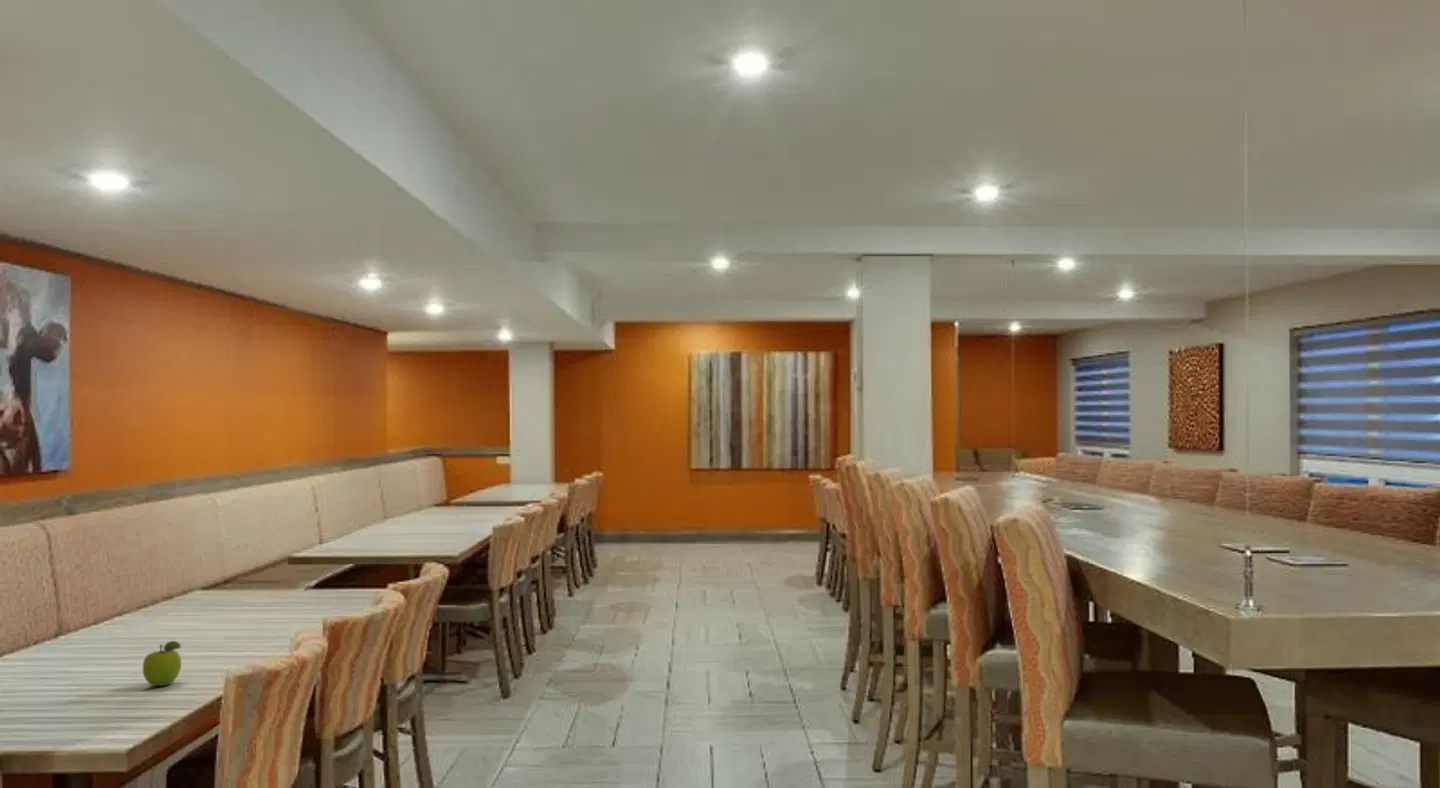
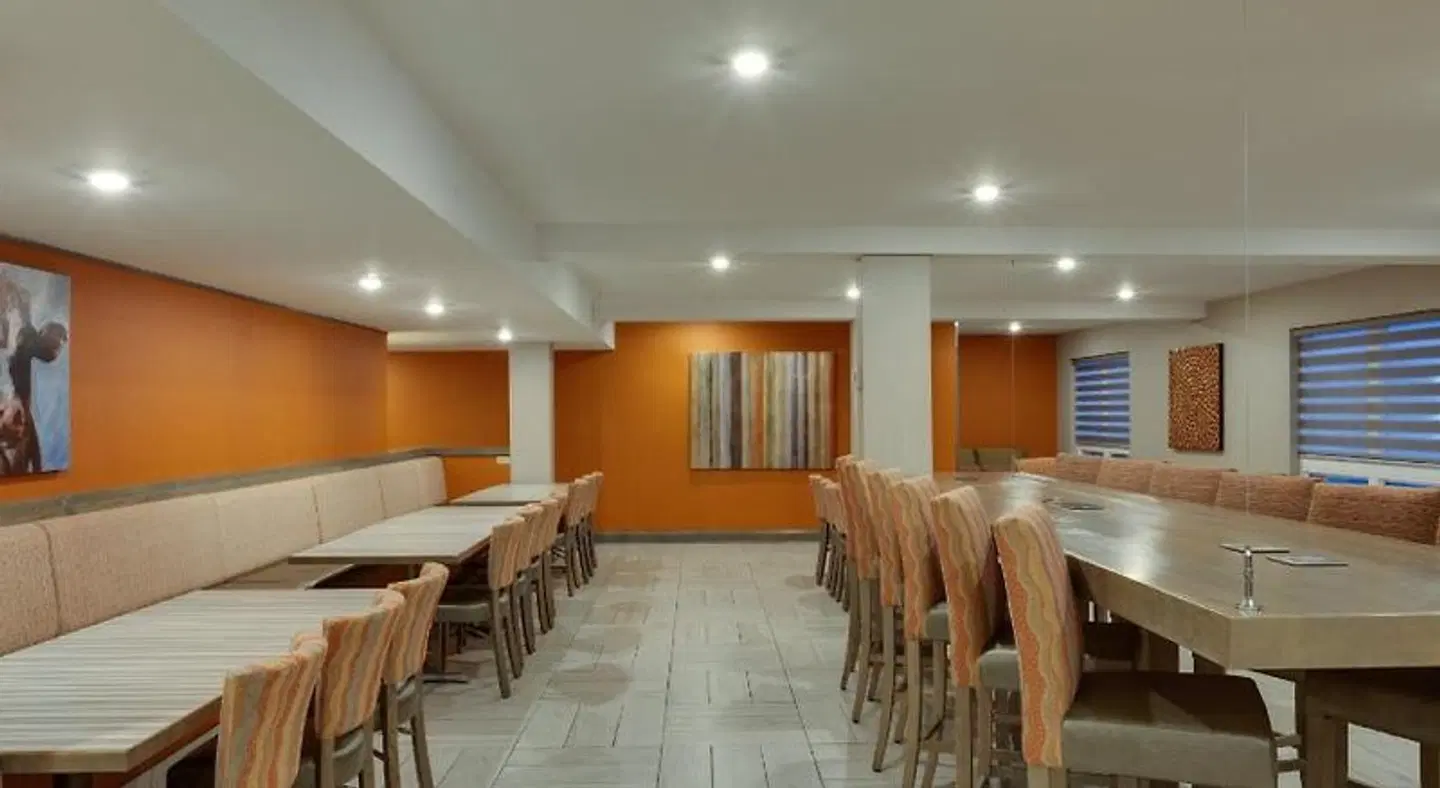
- fruit (164, 663)
